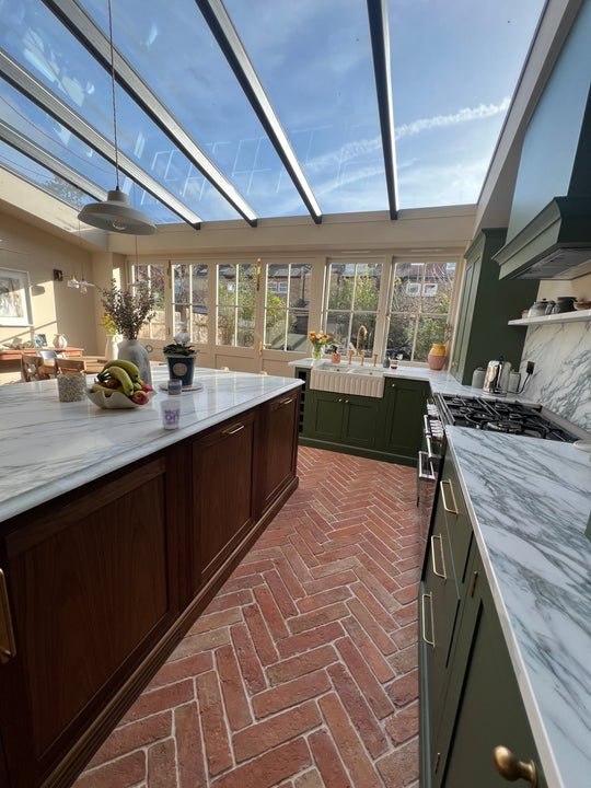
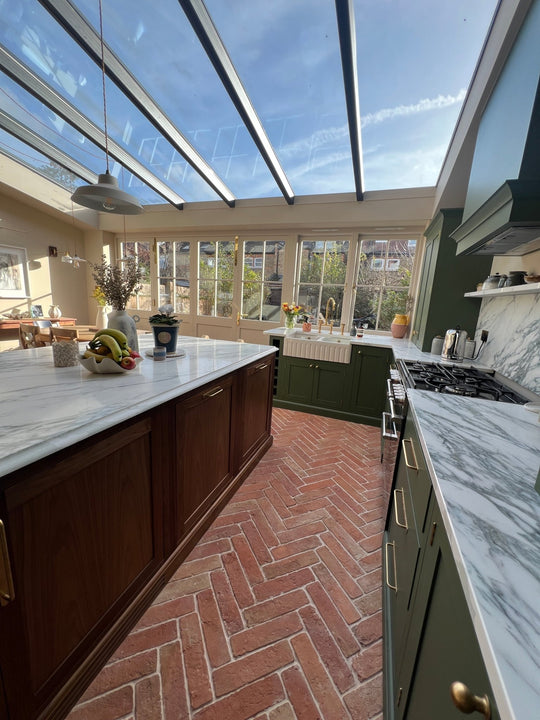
- cup (171, 414)
